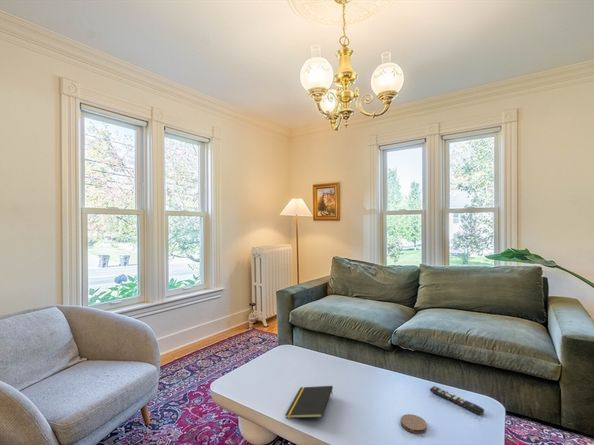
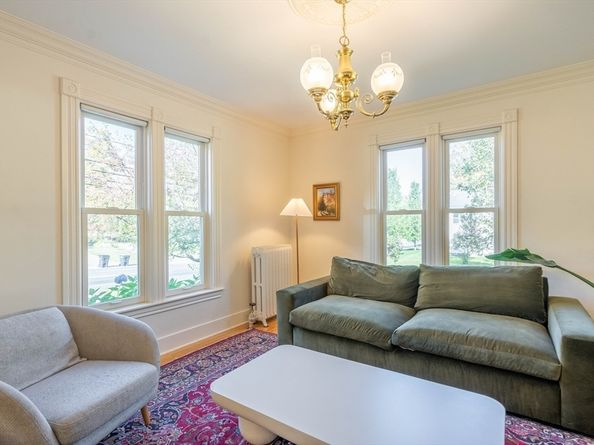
- coaster (413, 423)
- remote control (455, 399)
- notepad (310, 400)
